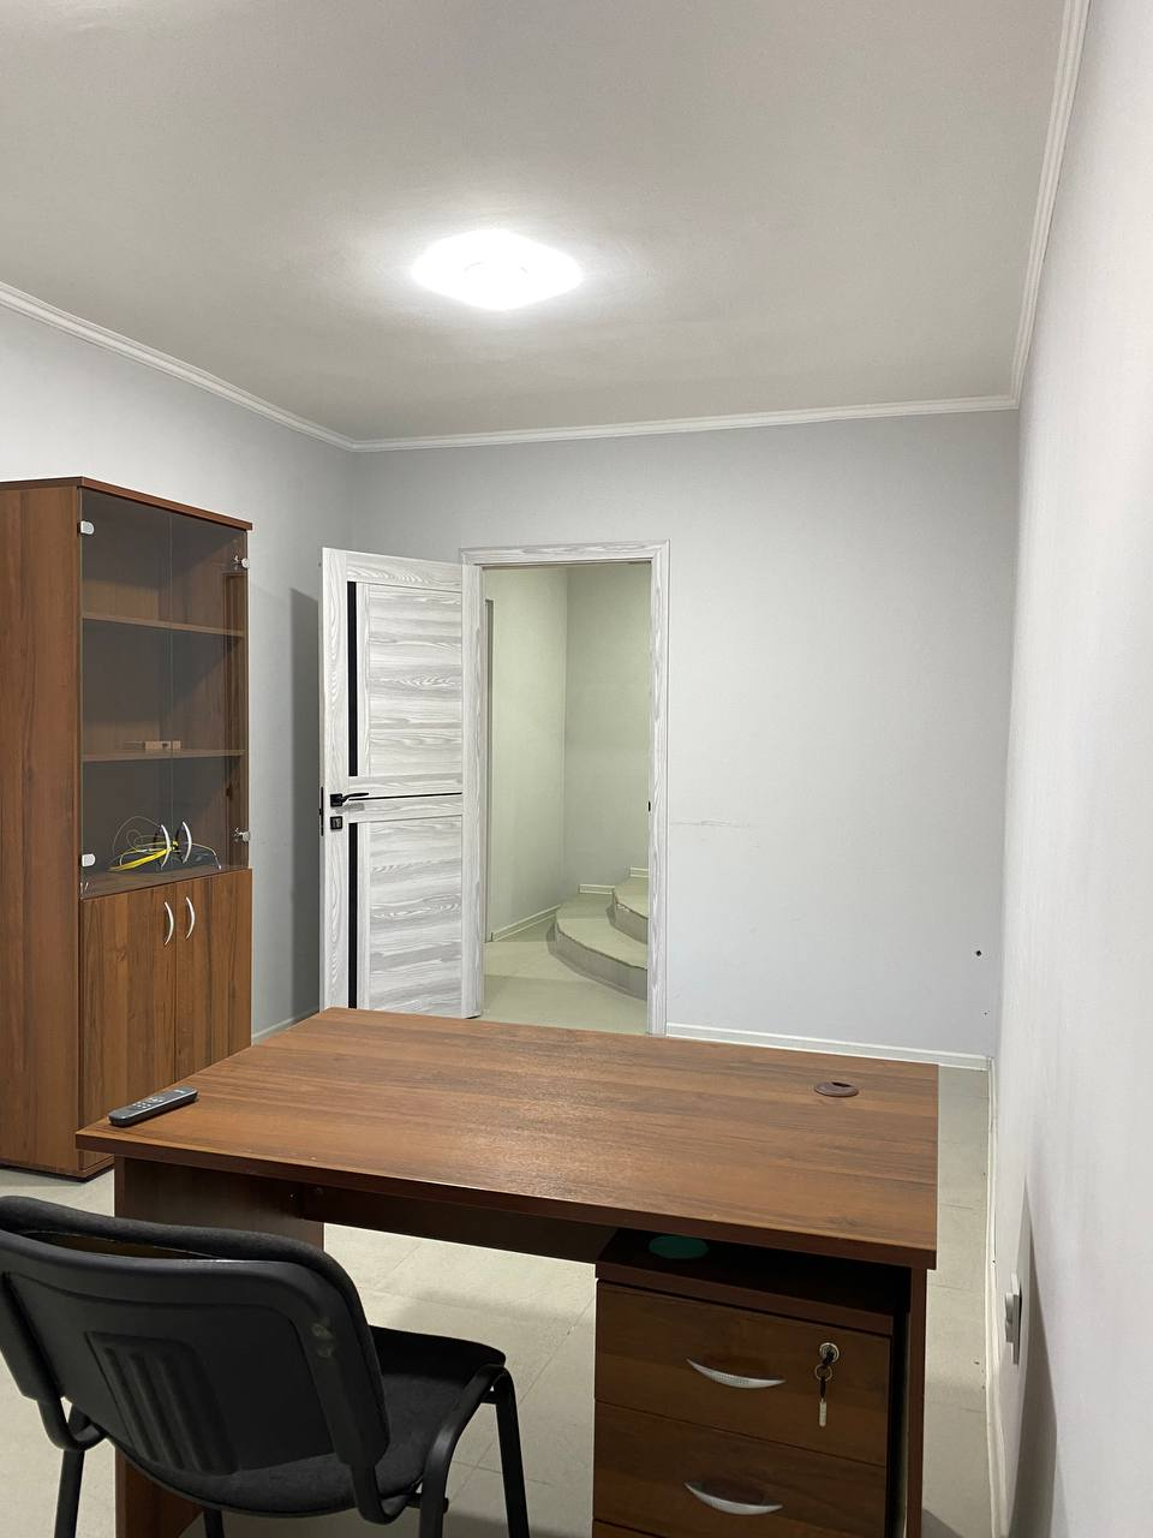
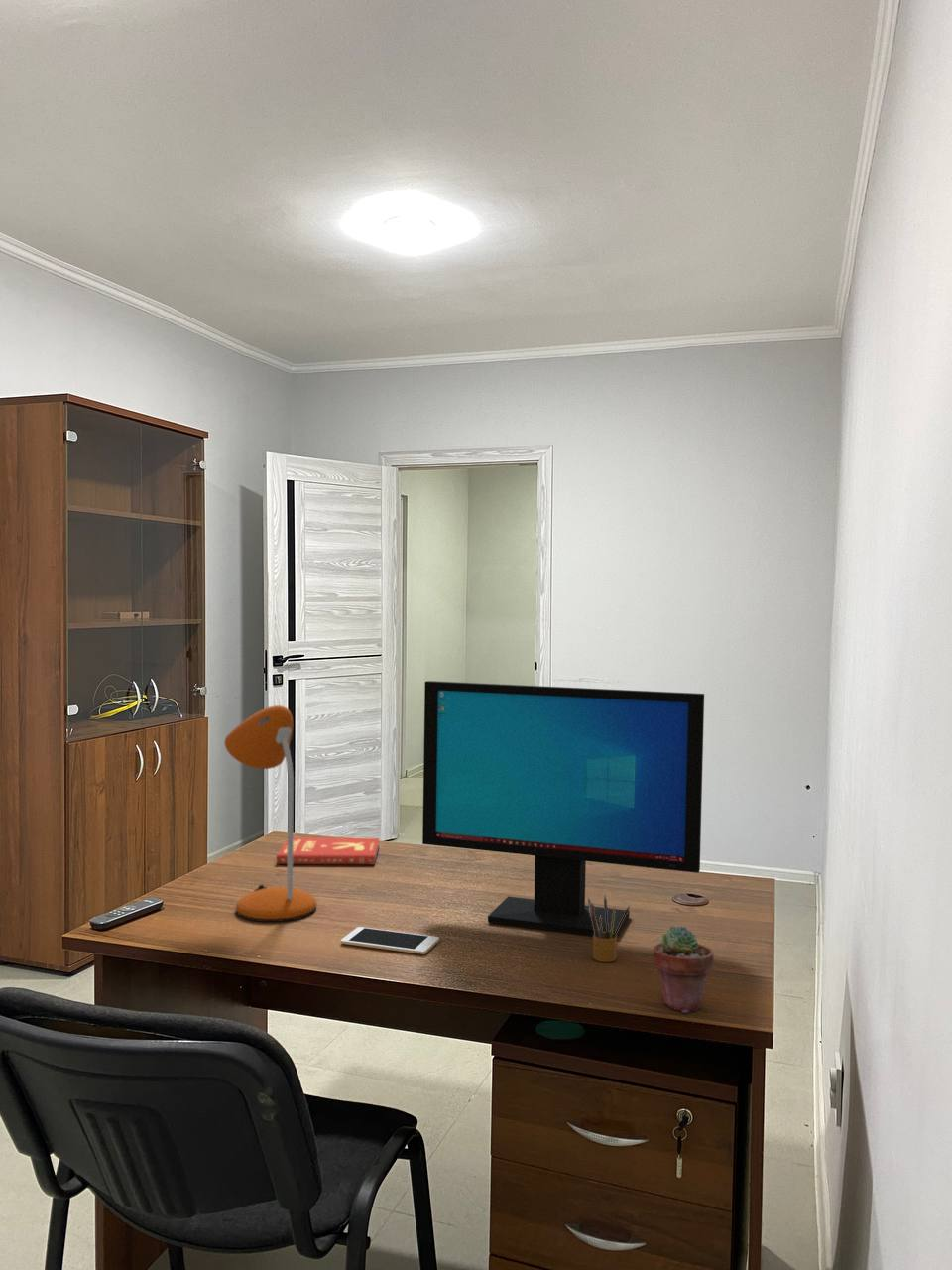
+ pencil box (607, 929)
+ potted succulent (682, 964)
+ book (329, 850)
+ cell phone (390, 940)
+ computer monitor (559, 803)
+ desk lamp (288, 805)
